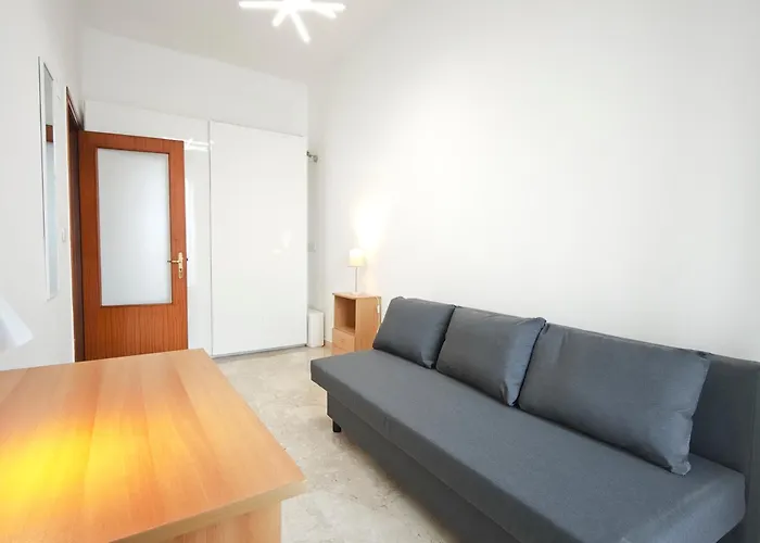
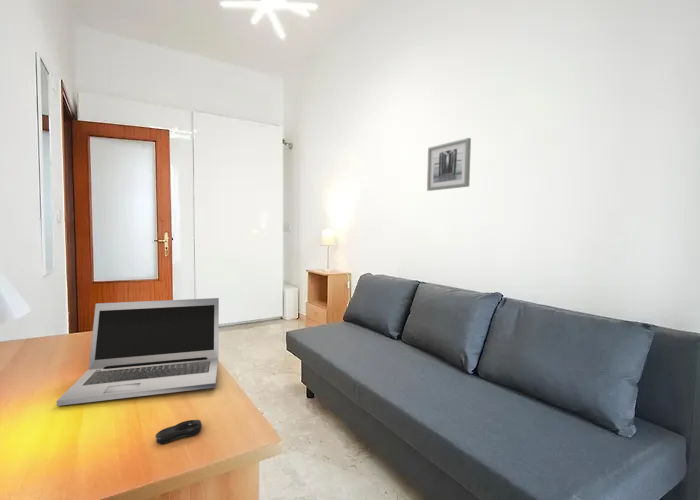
+ computer mouse (190, 424)
+ wall art (447, 166)
+ laptop (151, 343)
